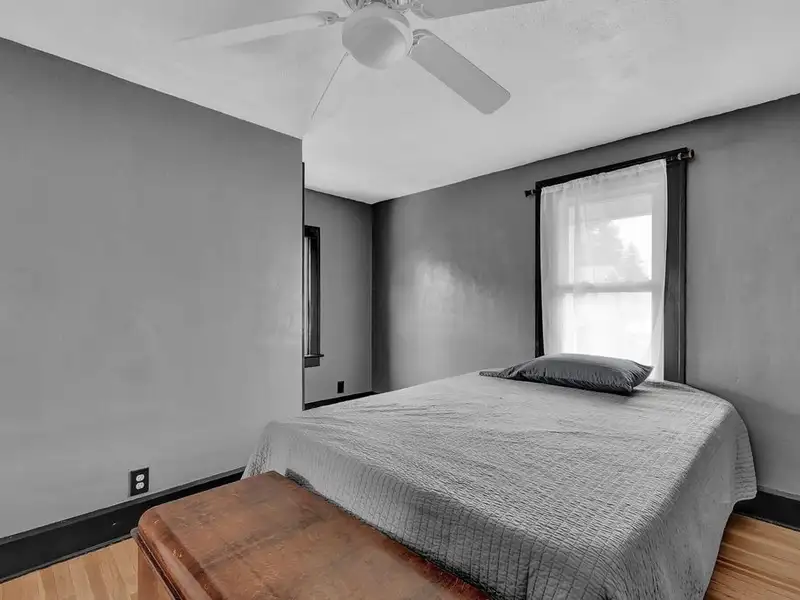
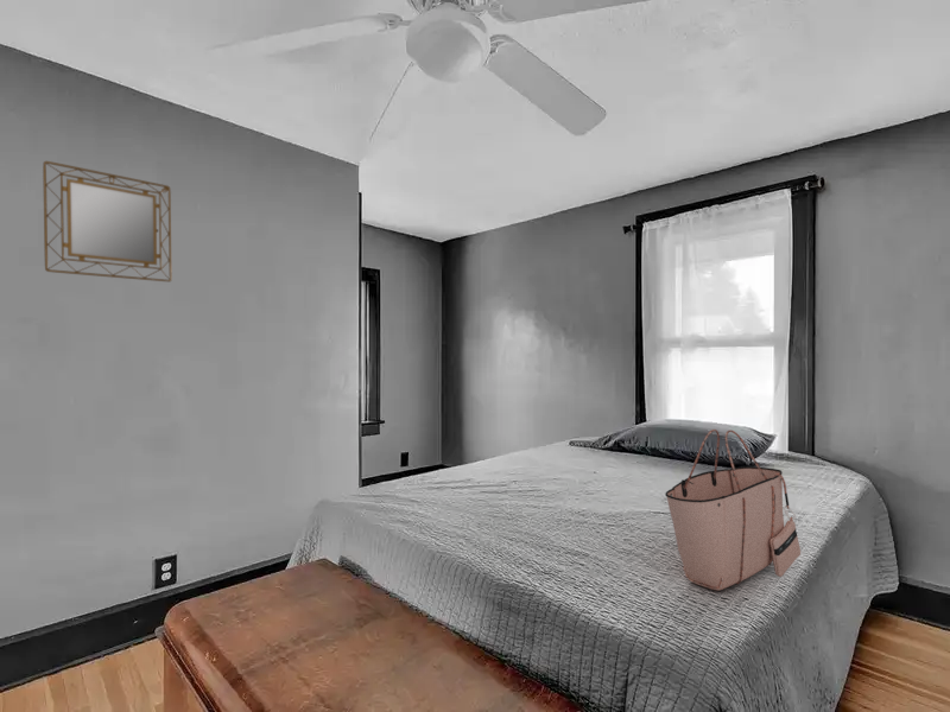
+ tote bag (729, 501)
+ home mirror (113, 224)
